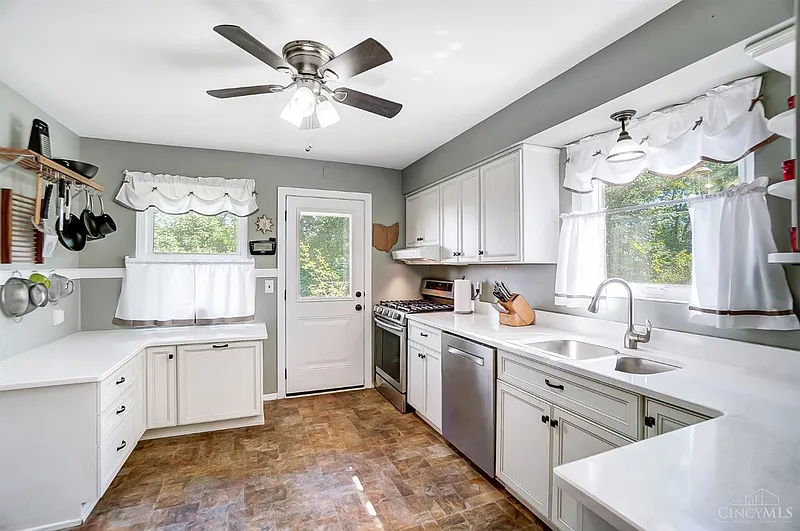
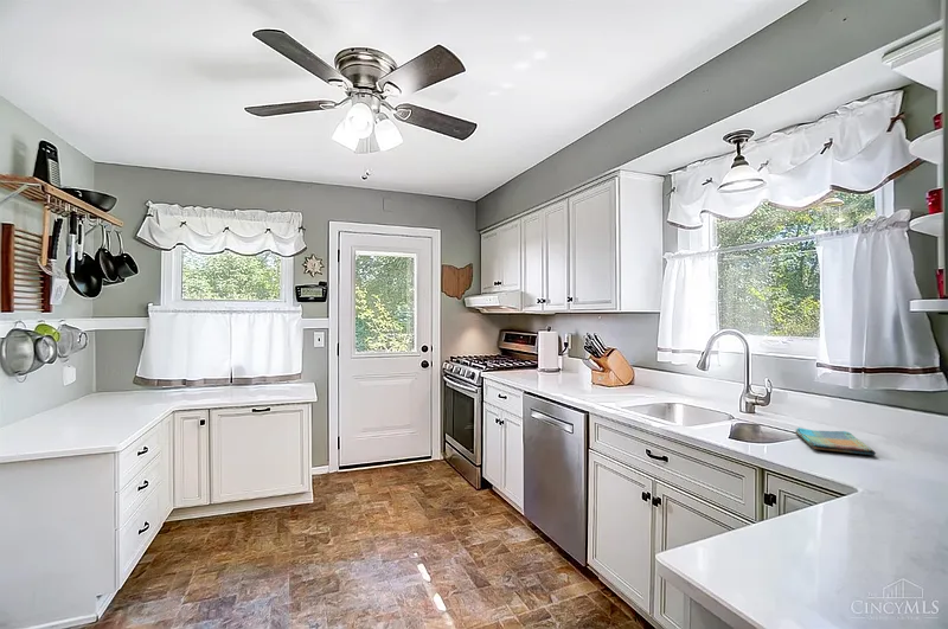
+ dish towel (832, 439)
